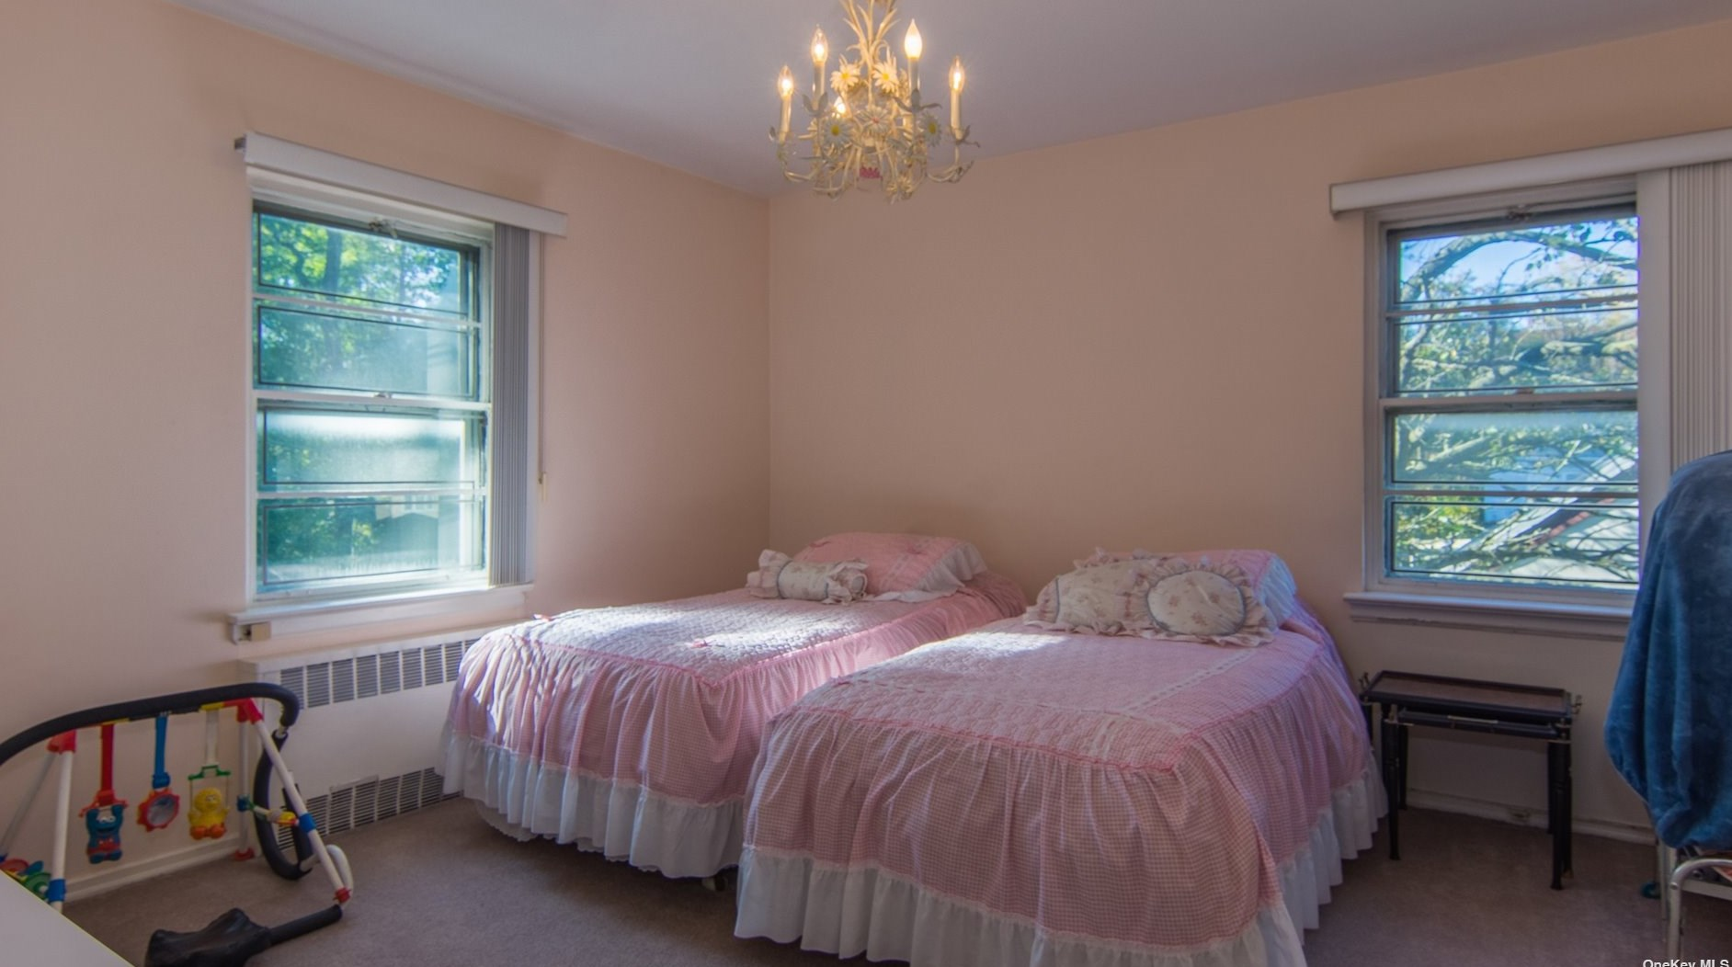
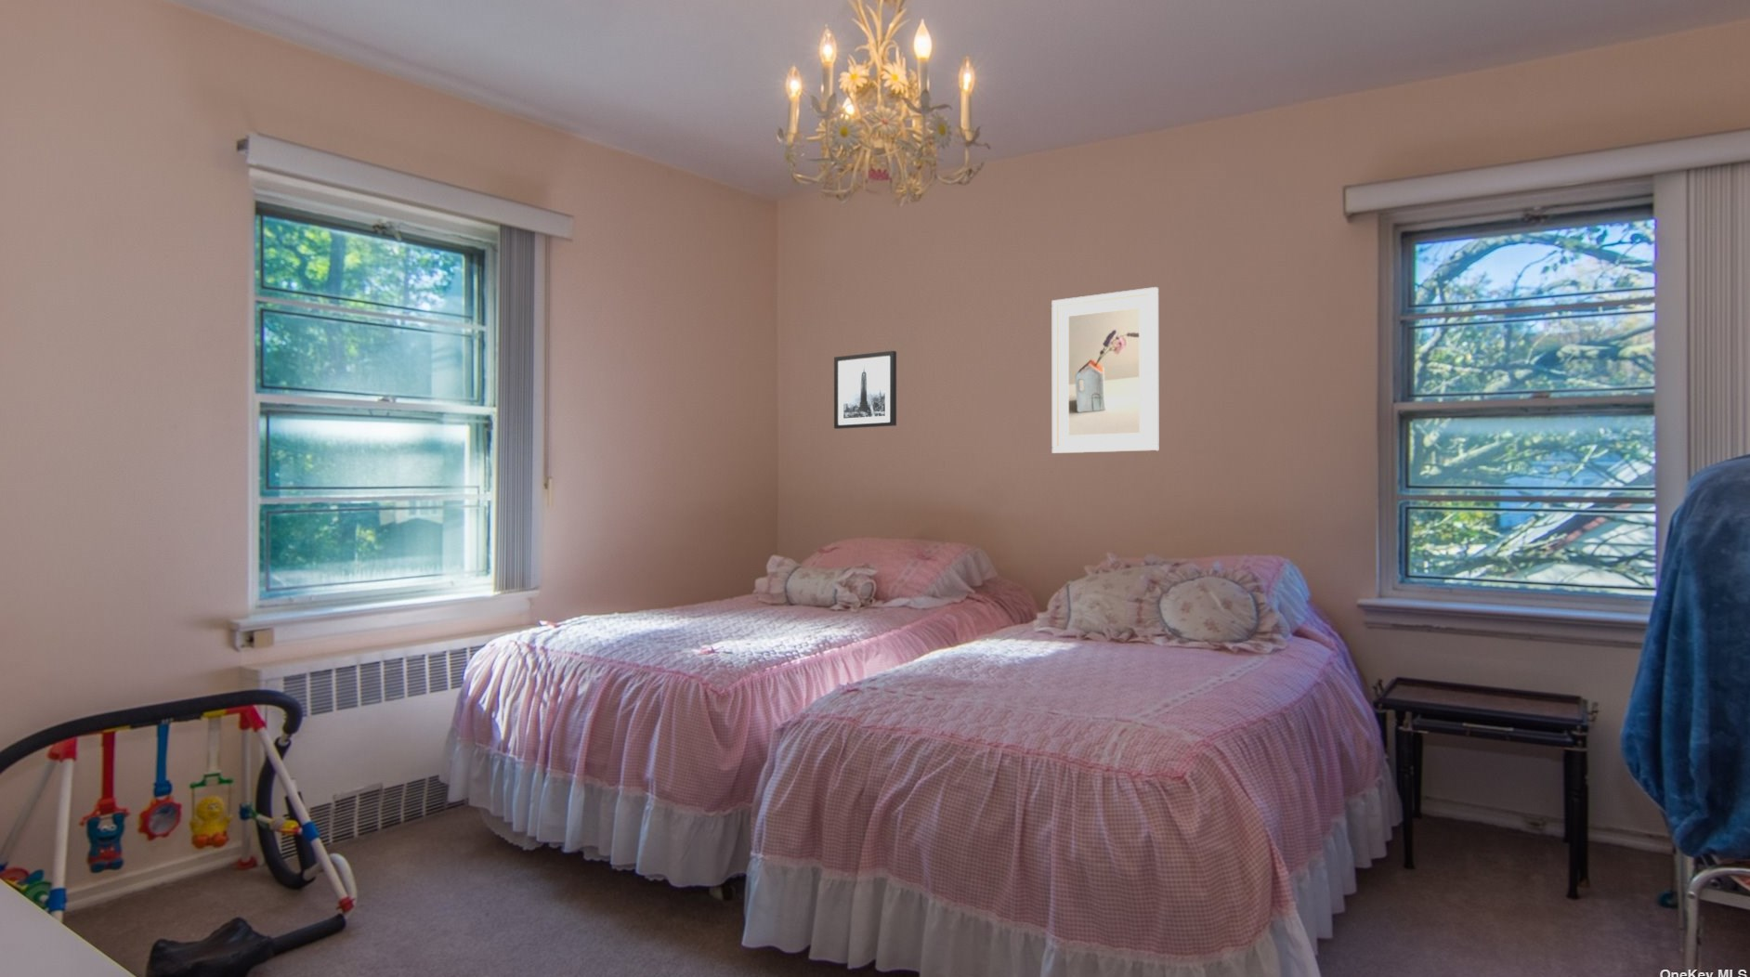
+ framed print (1103, 373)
+ wall art (864, 391)
